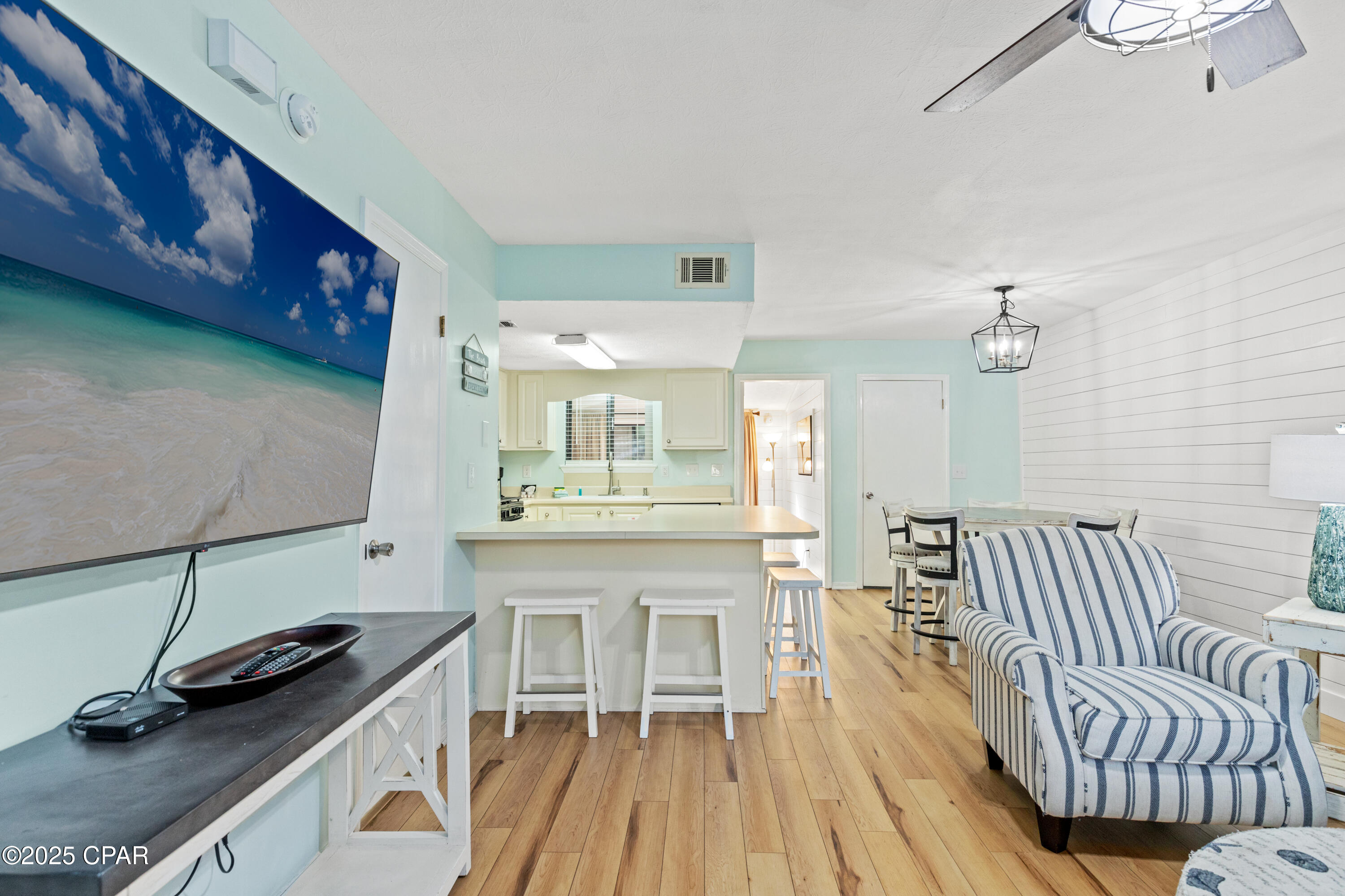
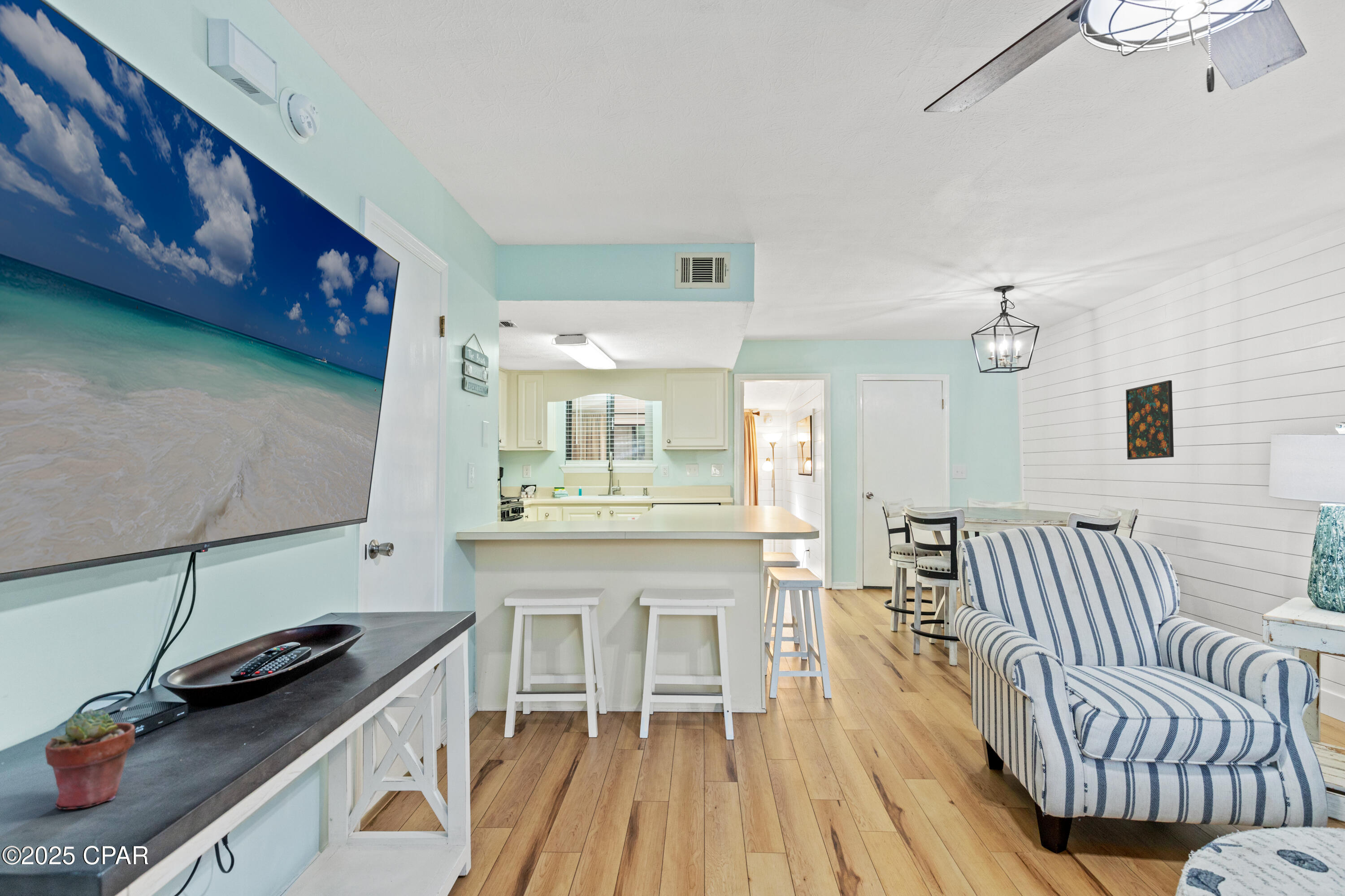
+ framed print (1148, 421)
+ potted succulent (91, 753)
